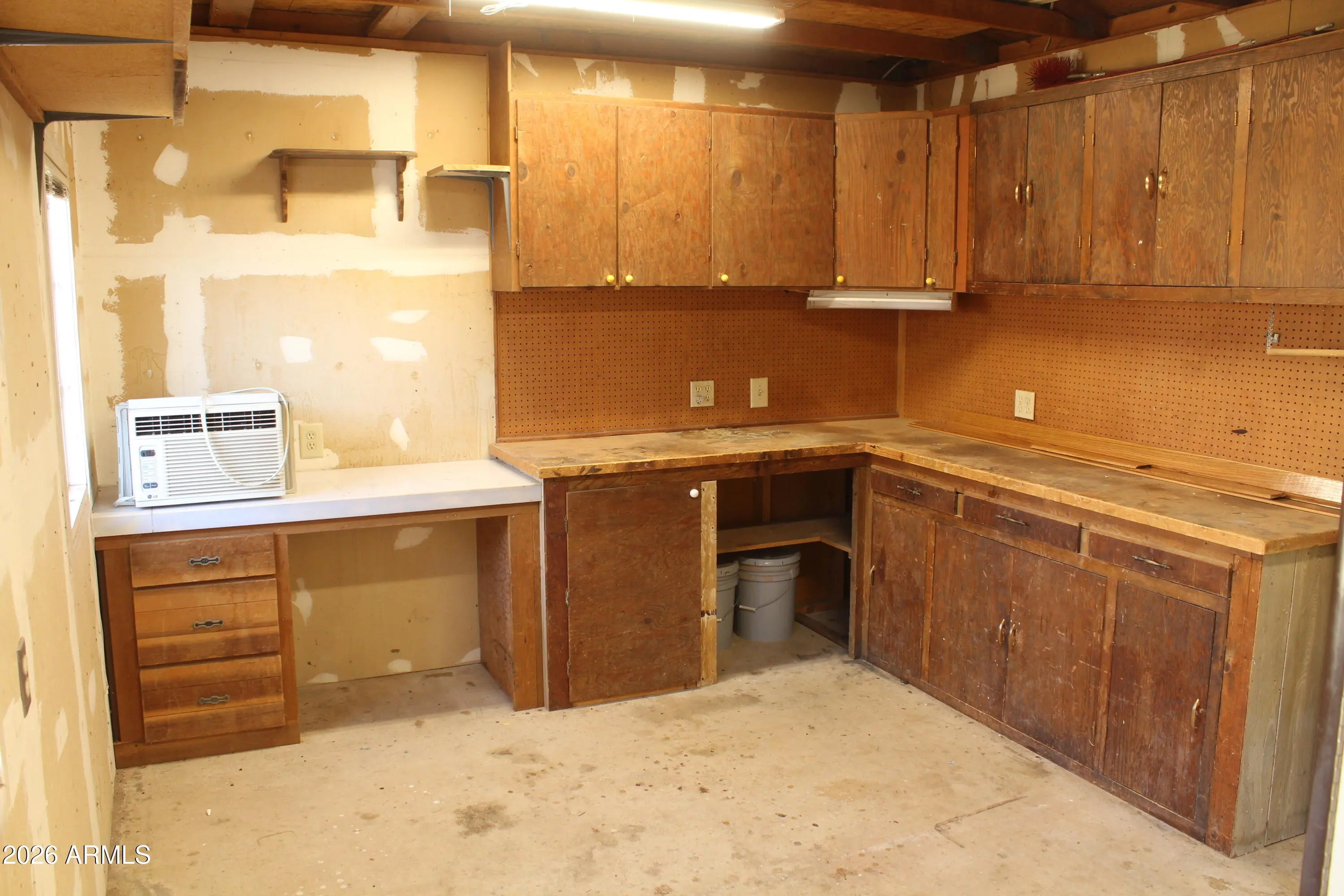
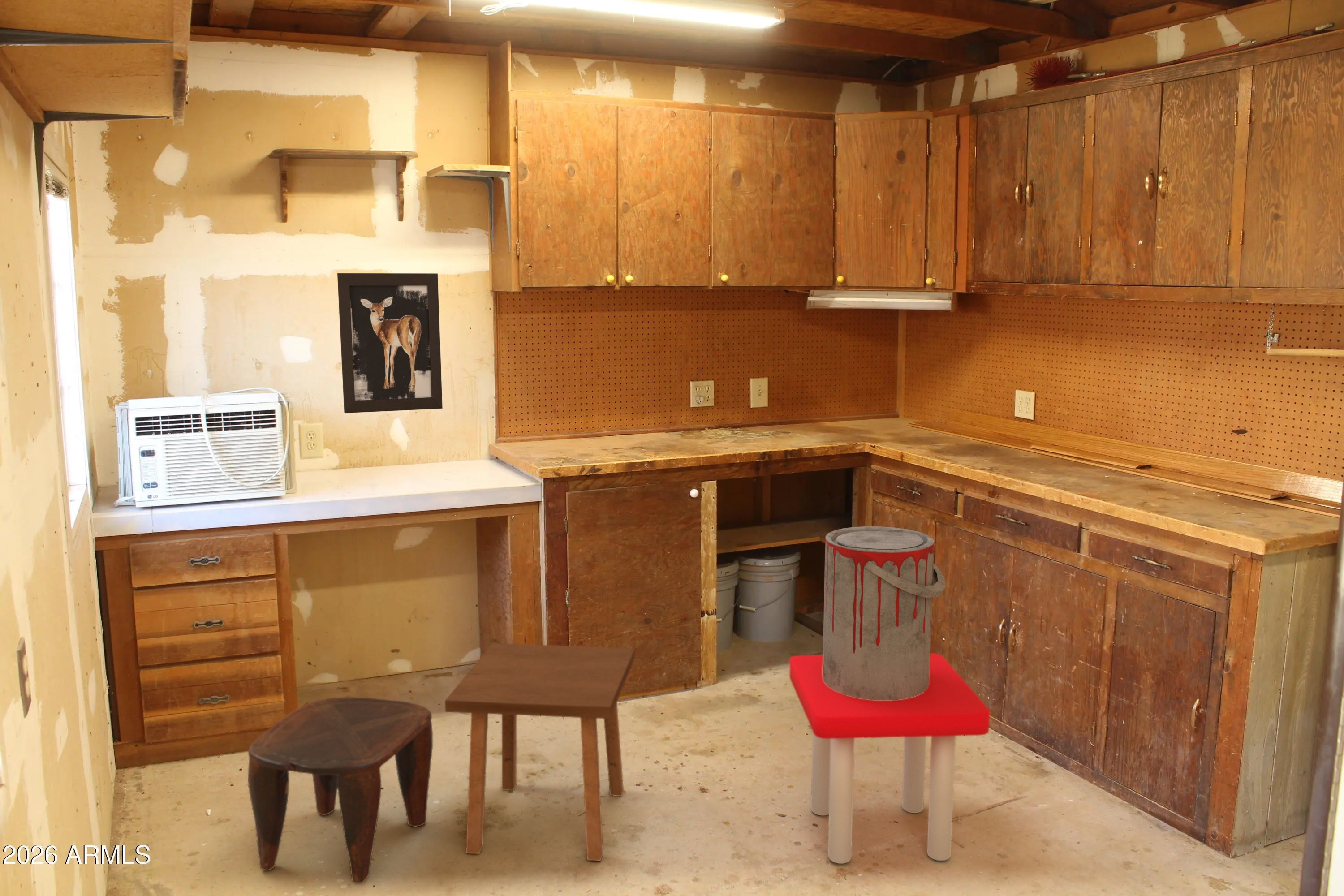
+ stool (345, 785)
+ paint can (883, 609)
+ stool (881, 737)
+ stool (552, 716)
+ wall art (391, 342)
